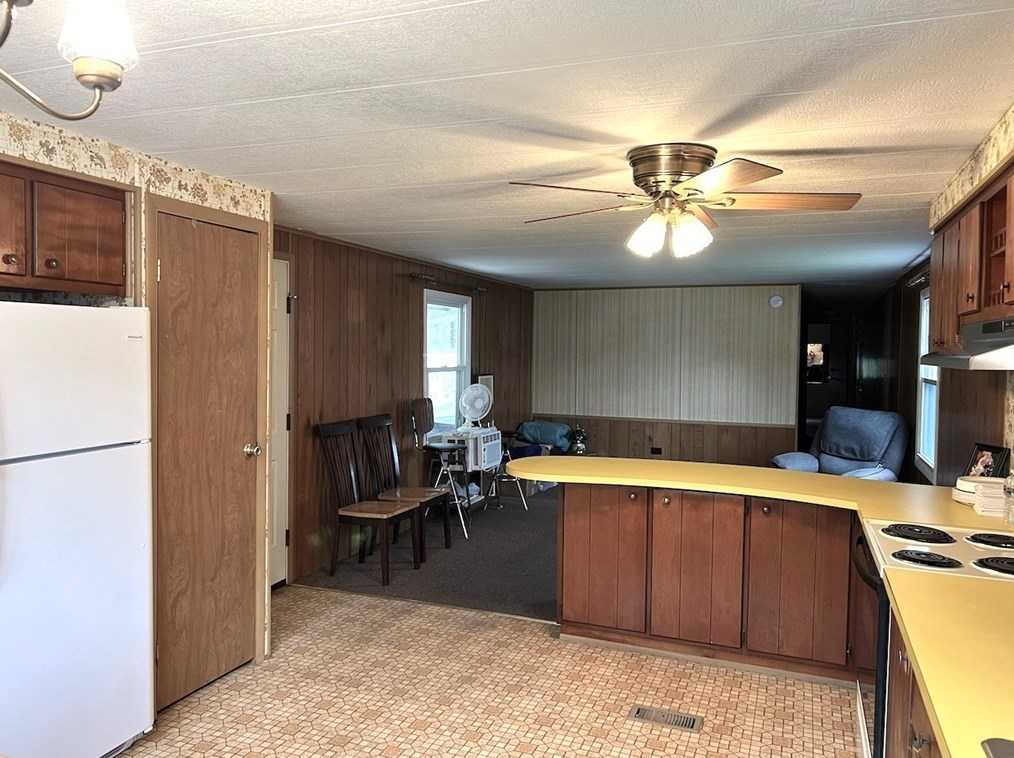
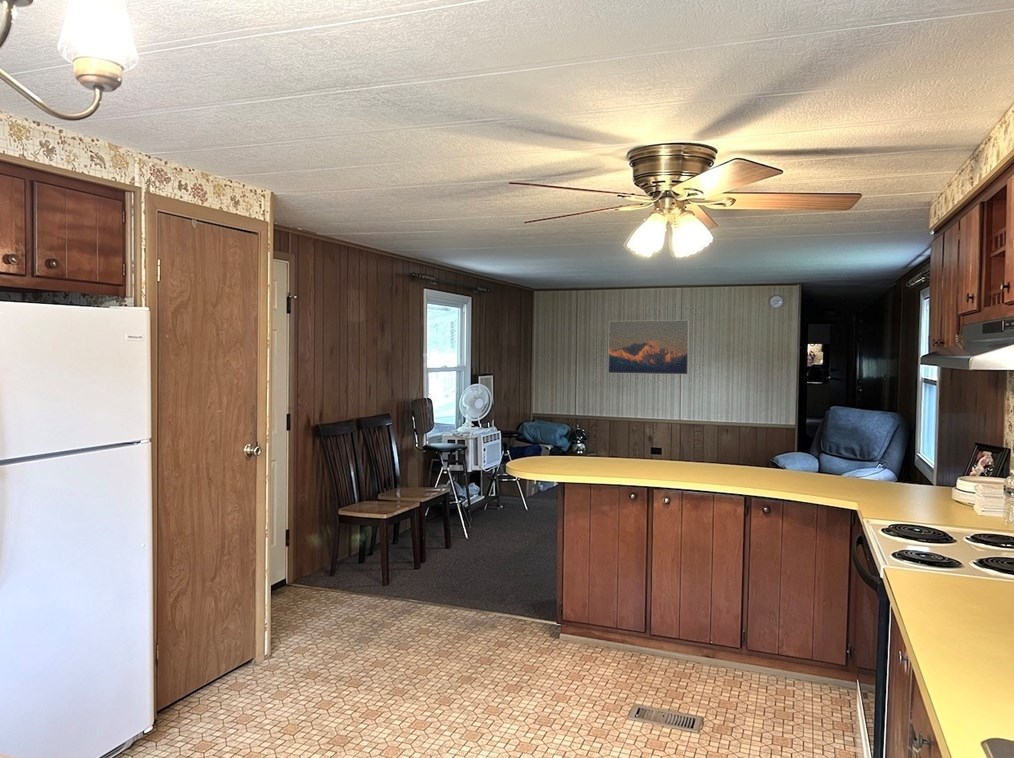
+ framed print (647, 347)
